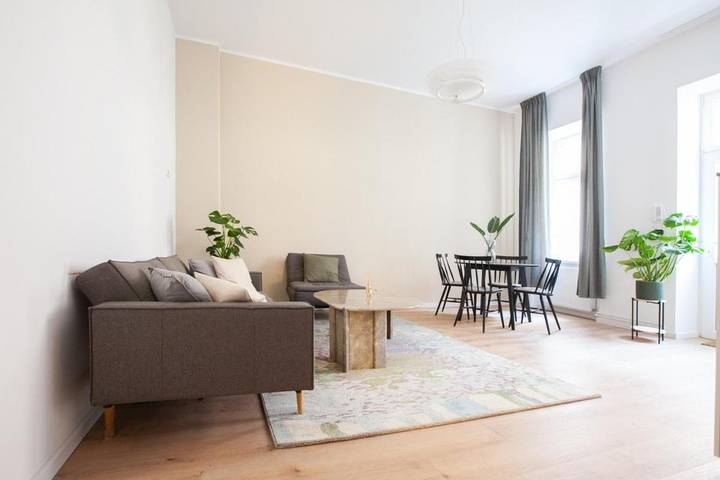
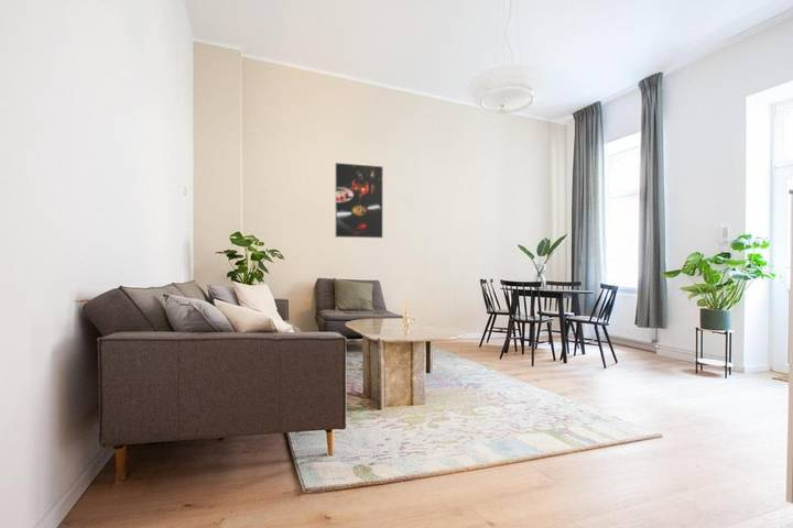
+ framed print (359, 200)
